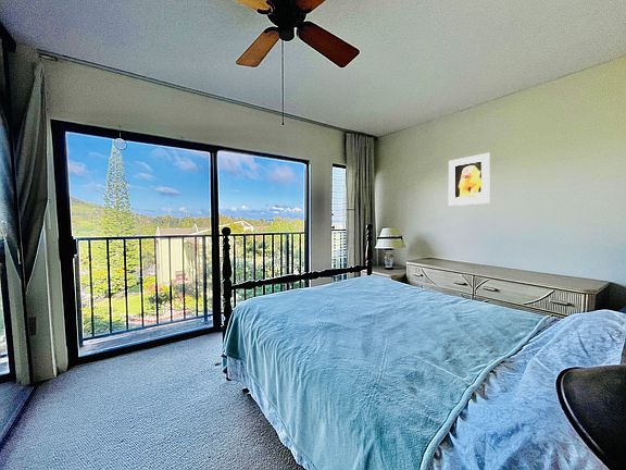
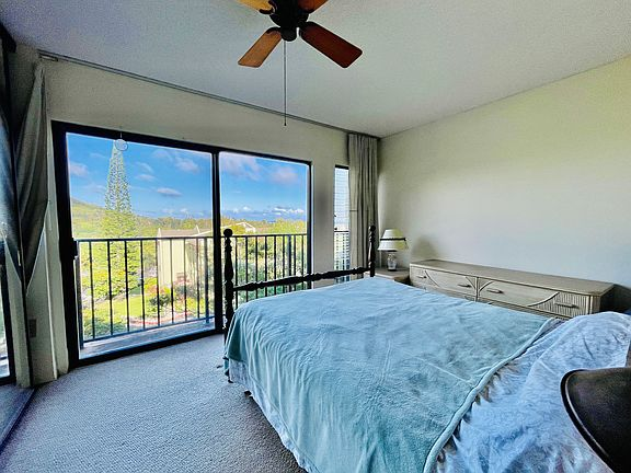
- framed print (467, 181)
